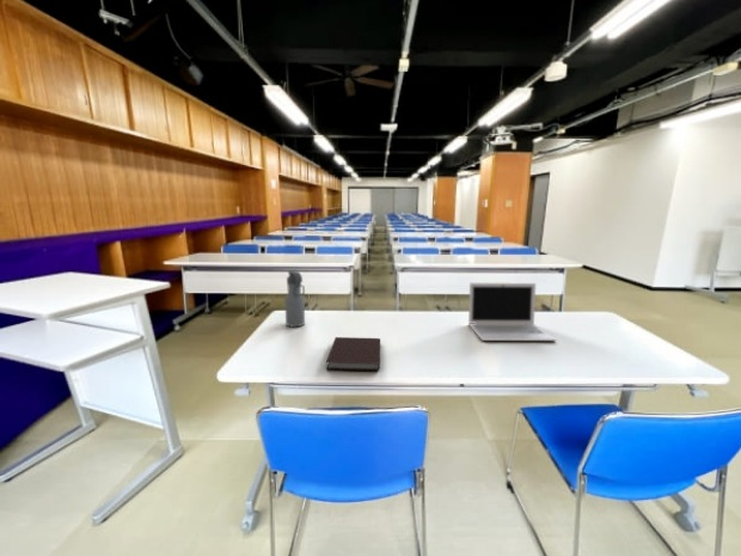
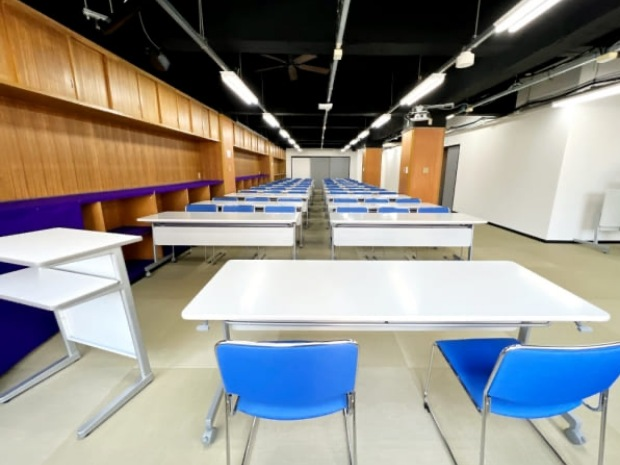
- water bottle (294, 298)
- laptop (510, 310)
- notebook (355, 352)
